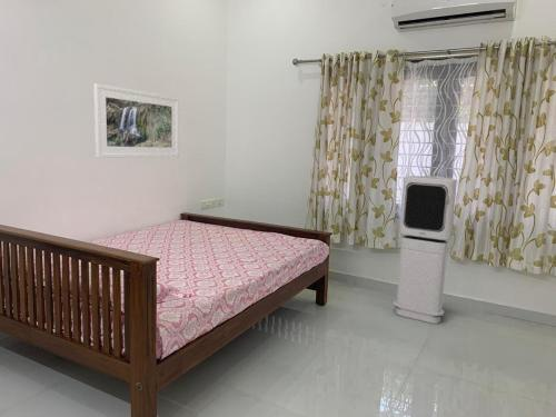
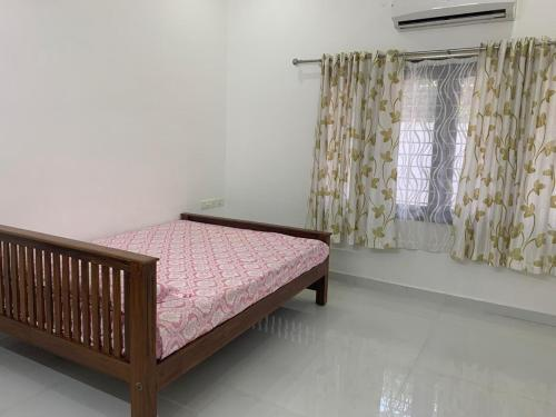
- air purifier (426, 246)
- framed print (141, 125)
